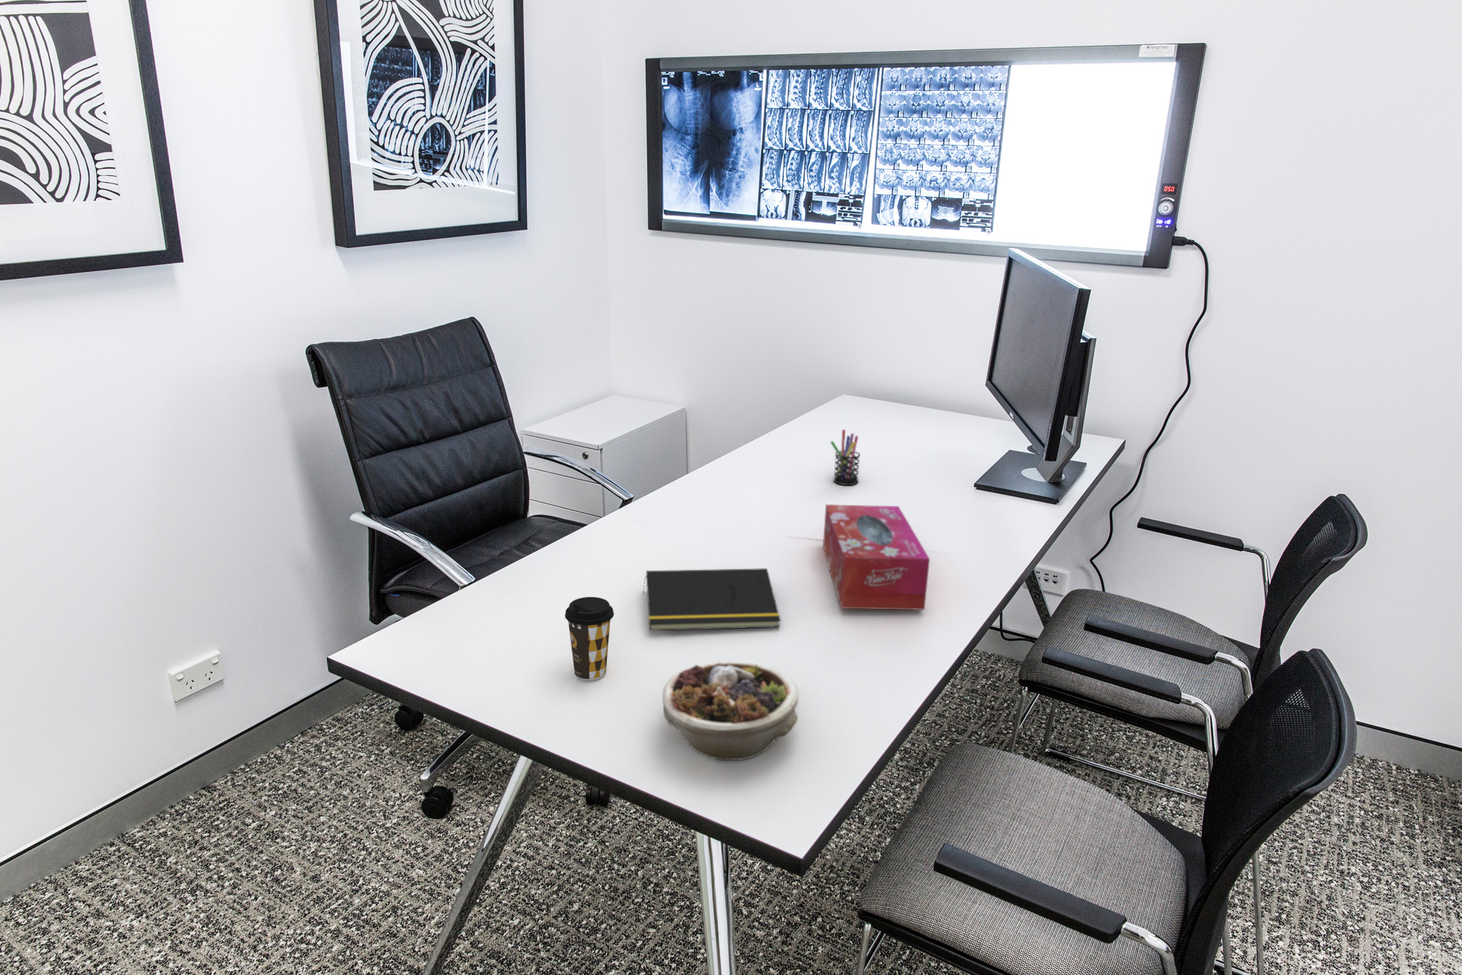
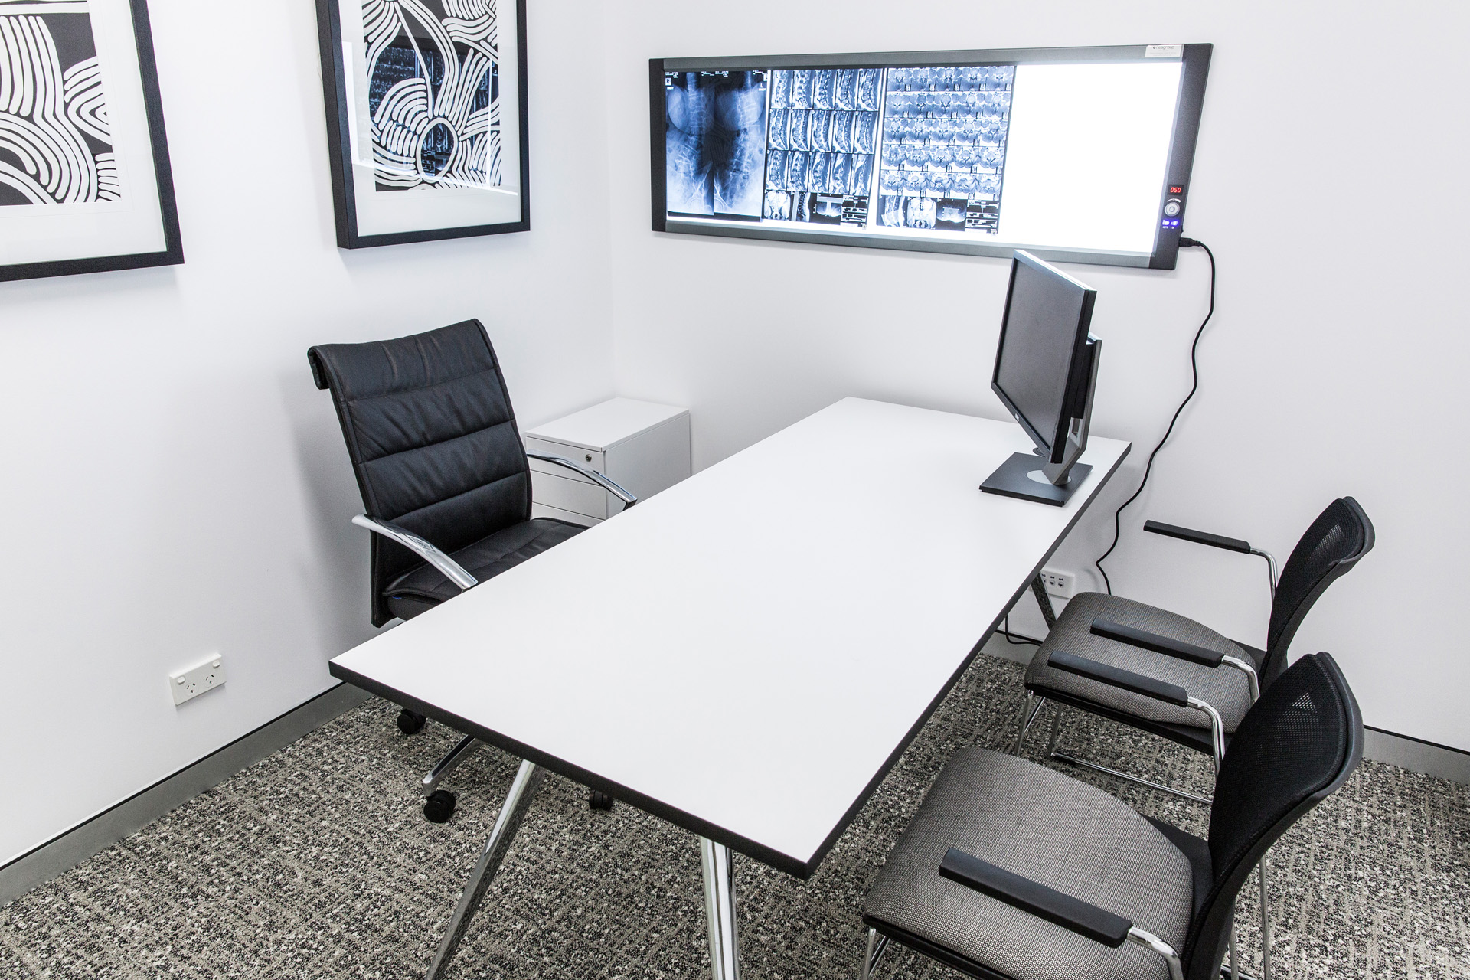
- pen holder (844, 457)
- tissue box (872, 554)
- coffee cup (590, 639)
- succulent planter (730, 703)
- notepad (710, 597)
